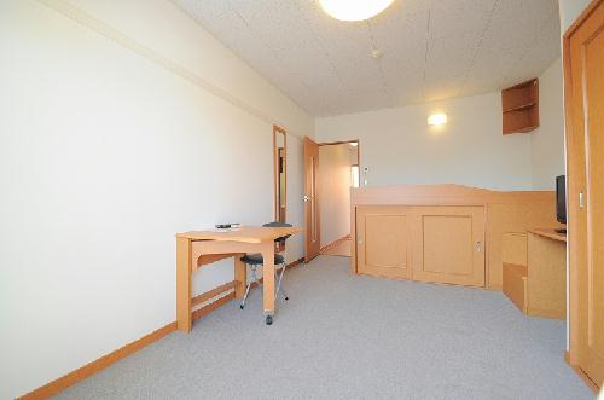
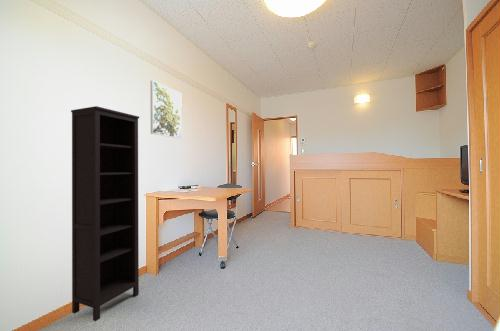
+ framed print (167, 111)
+ bookcase (107, 208)
